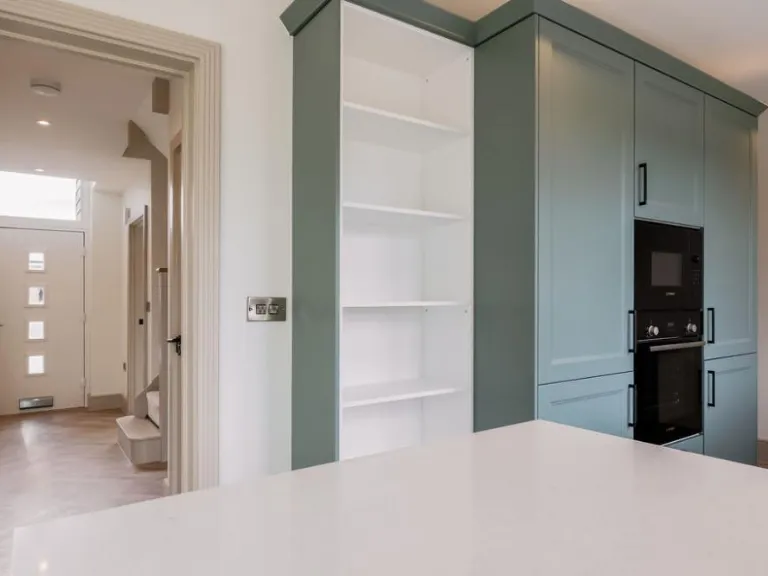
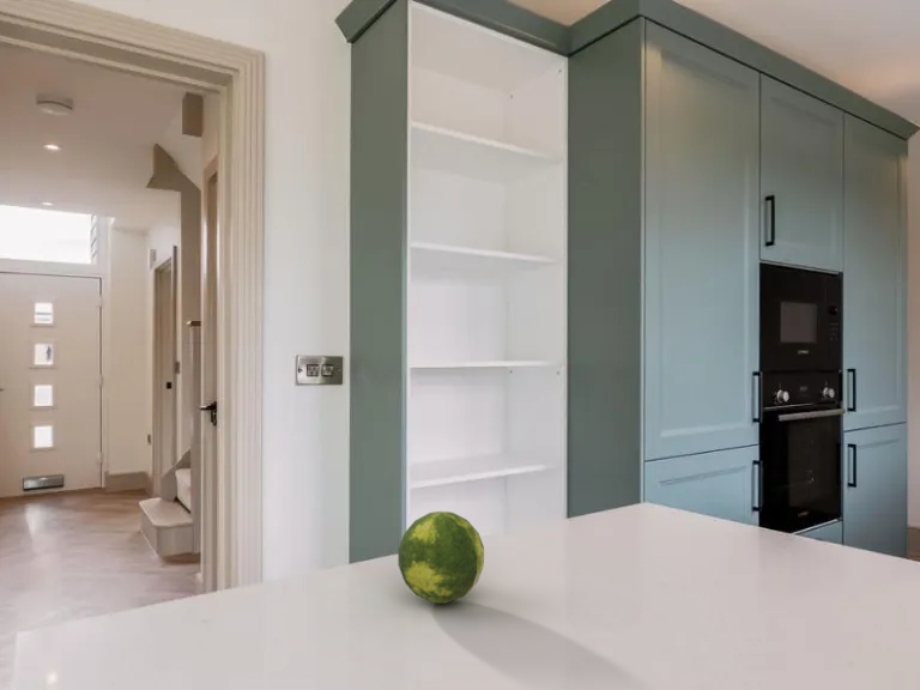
+ fruit (441, 556)
